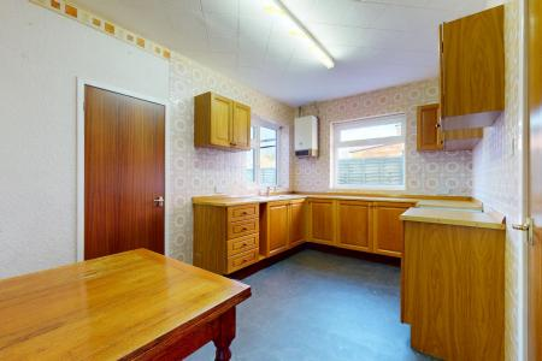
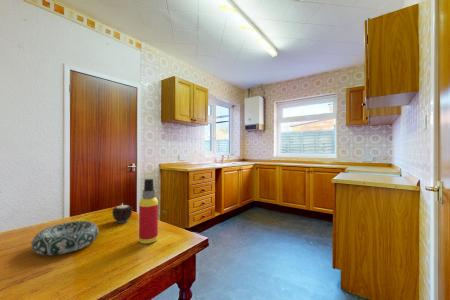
+ spray bottle (148, 209)
+ decorative bowl (67, 236)
+ candle (122, 212)
